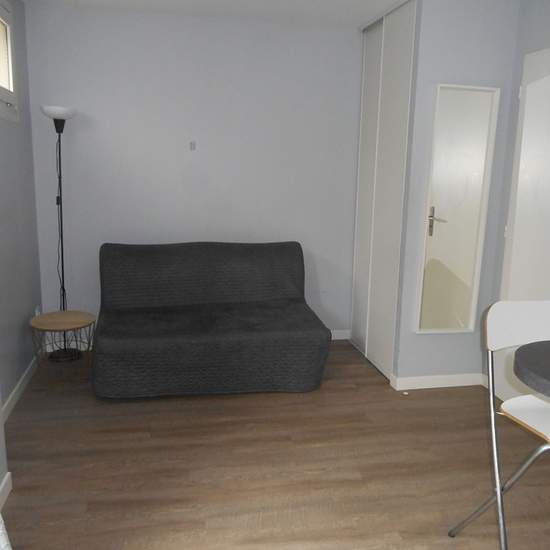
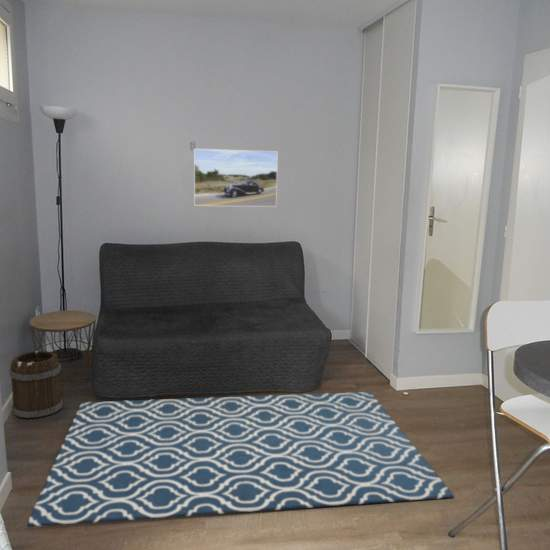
+ wooden barrel (37, 382)
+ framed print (236, 178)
+ rug (240, 442)
